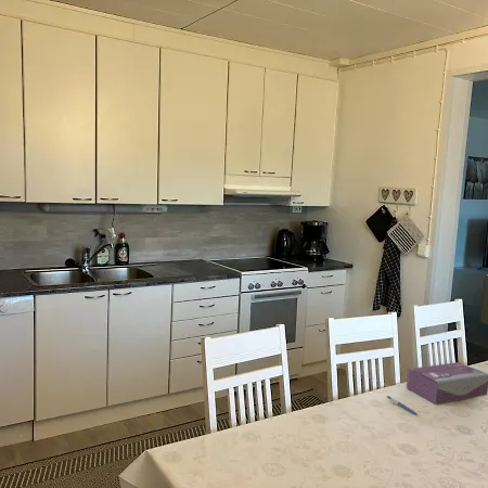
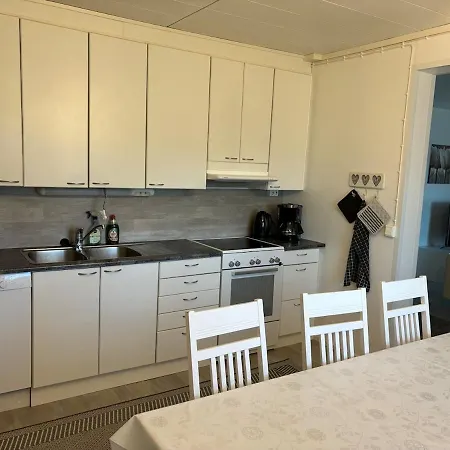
- pen (400, 404)
- tissue box (447, 381)
